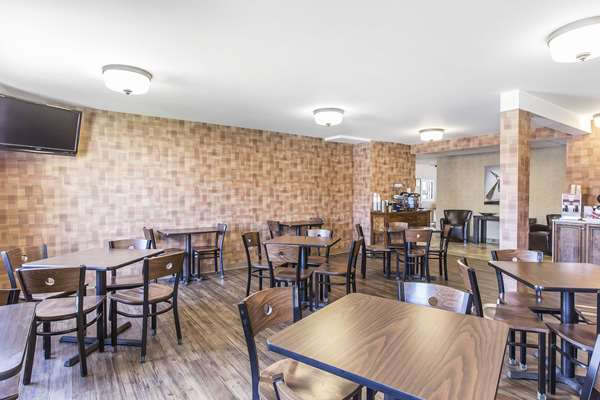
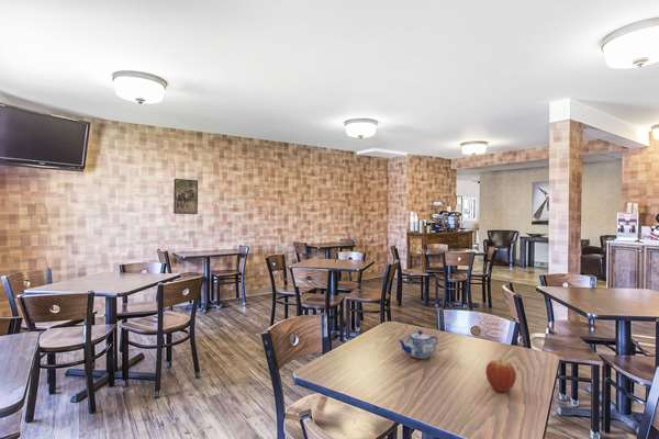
+ fruit (500, 373)
+ teapot (417, 342)
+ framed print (186, 196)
